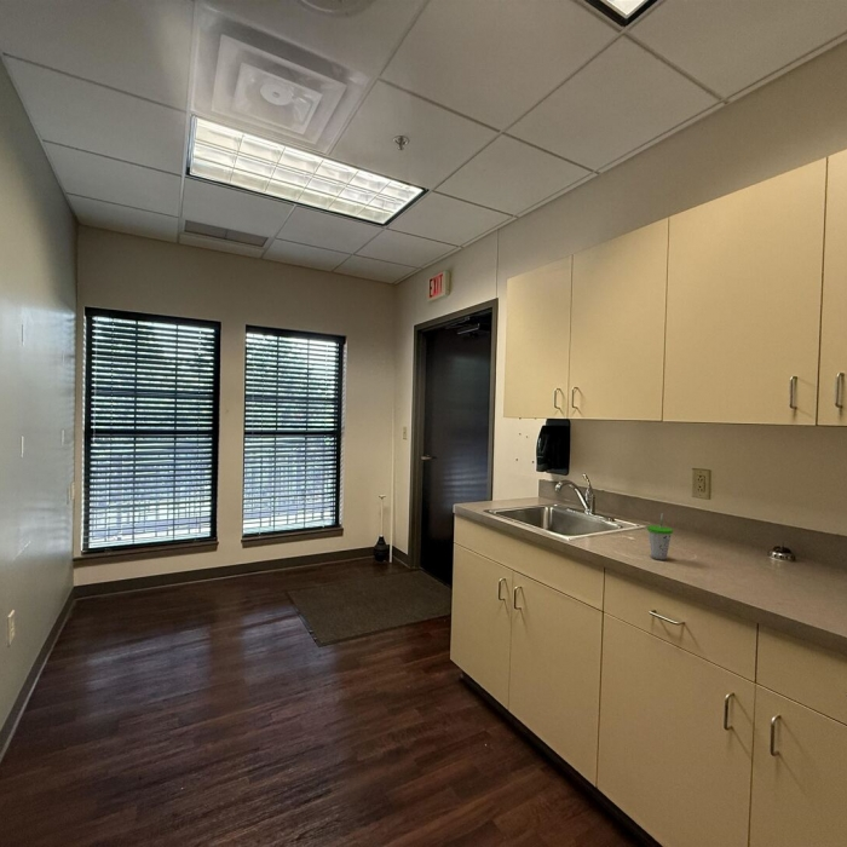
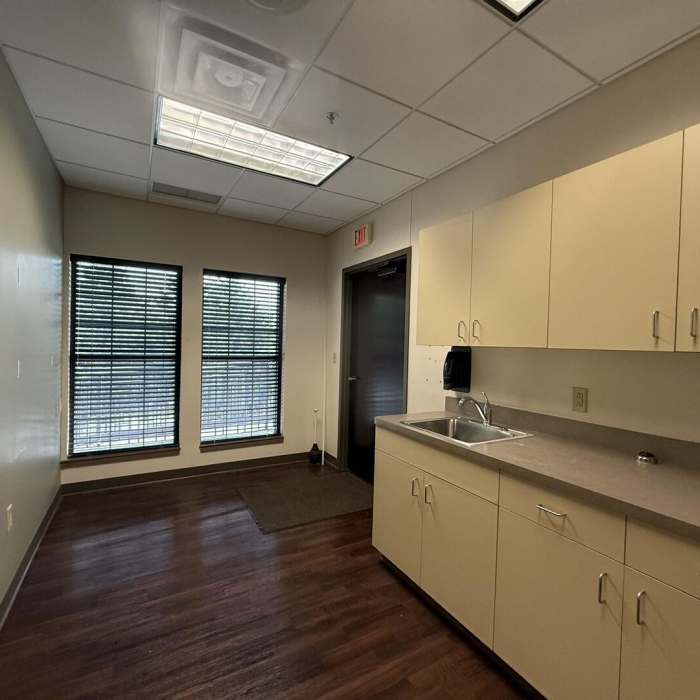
- cup (659, 536)
